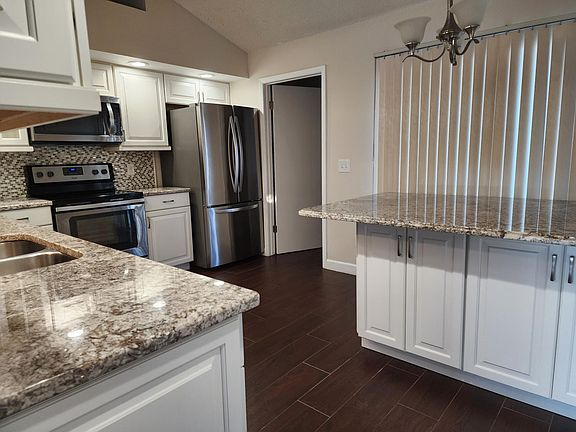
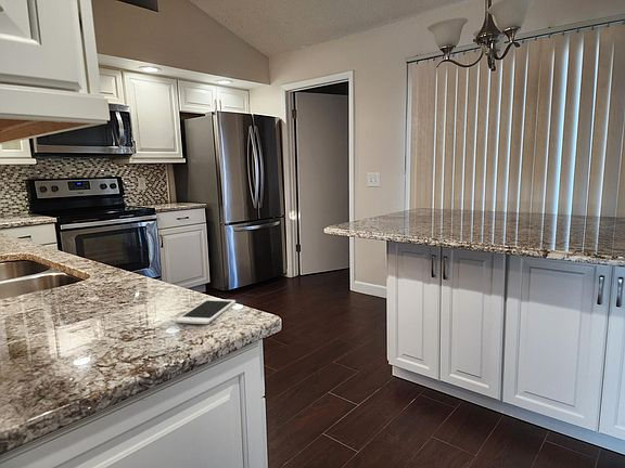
+ cell phone (207, 310)
